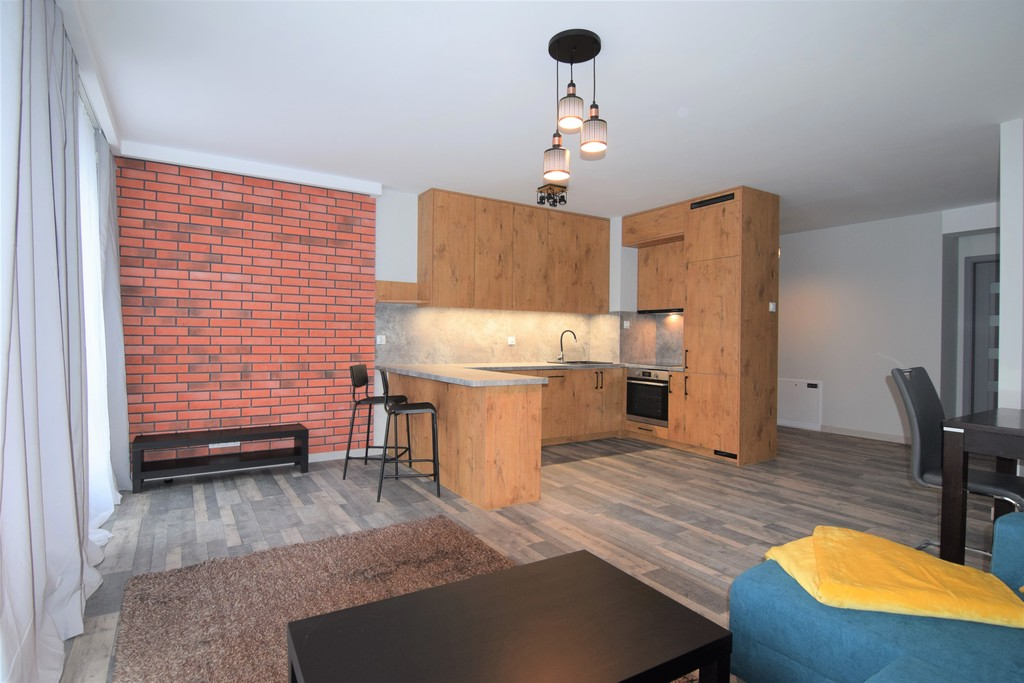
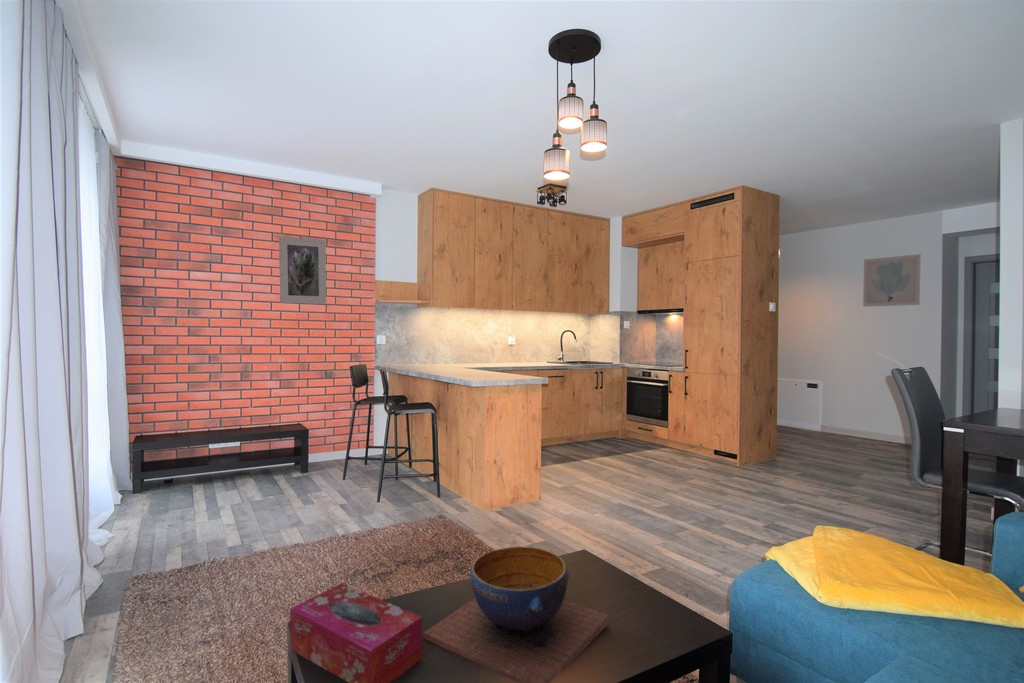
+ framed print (303, 270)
+ tissue box (355, 633)
+ wall art (890, 281)
+ decorative bowl (518, 598)
